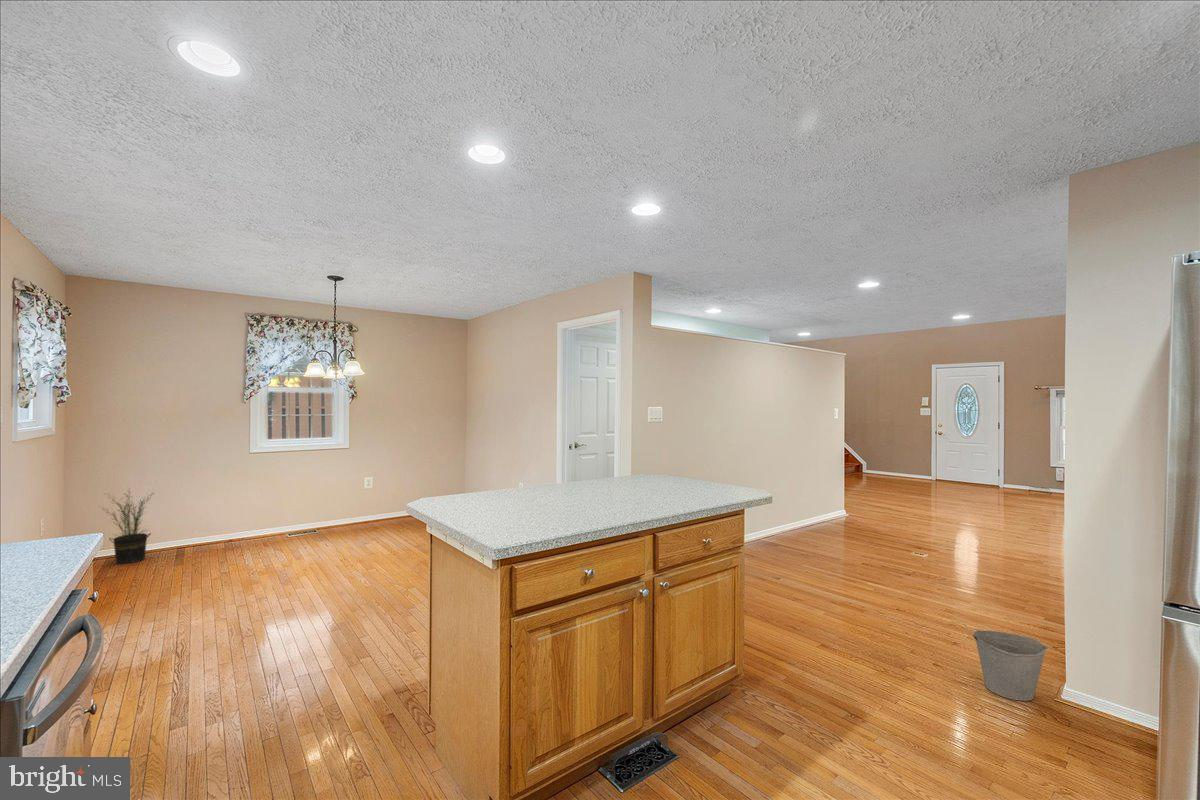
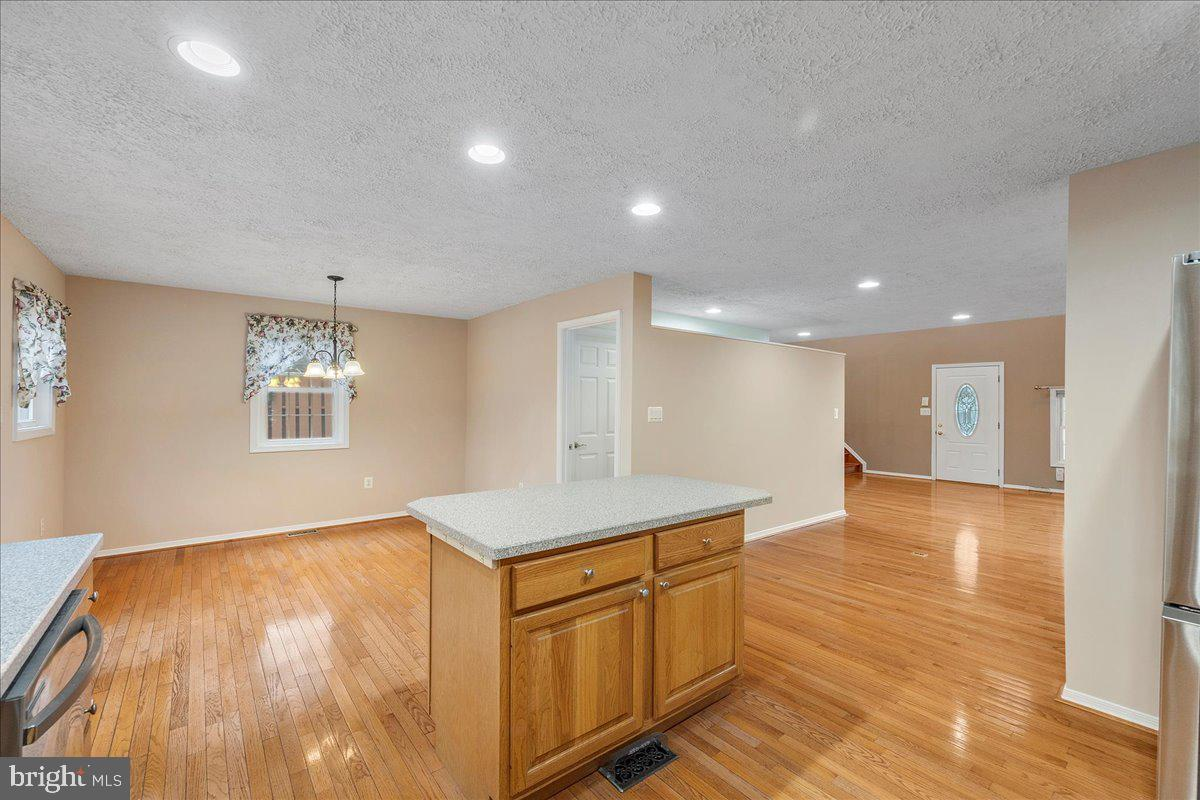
- potted plant (129, 524)
- bucket (1008, 659)
